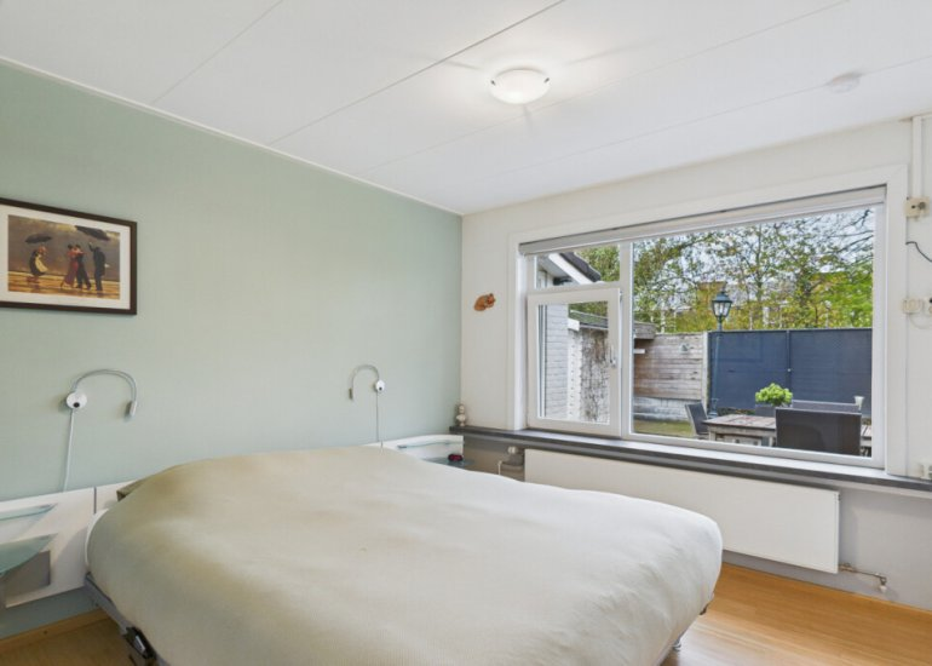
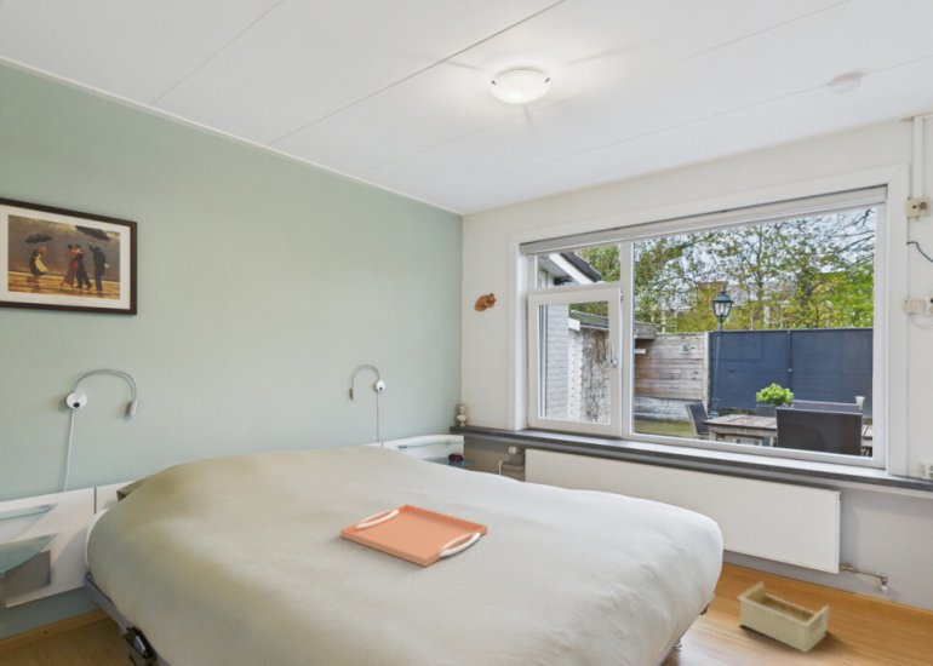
+ serving tray (414, 530)
+ storage bin (783, 614)
